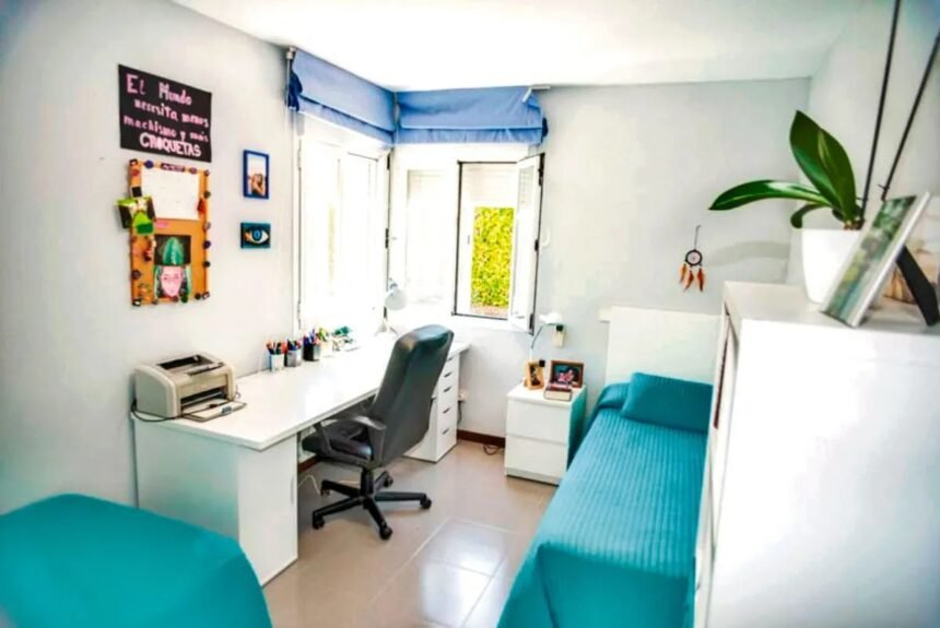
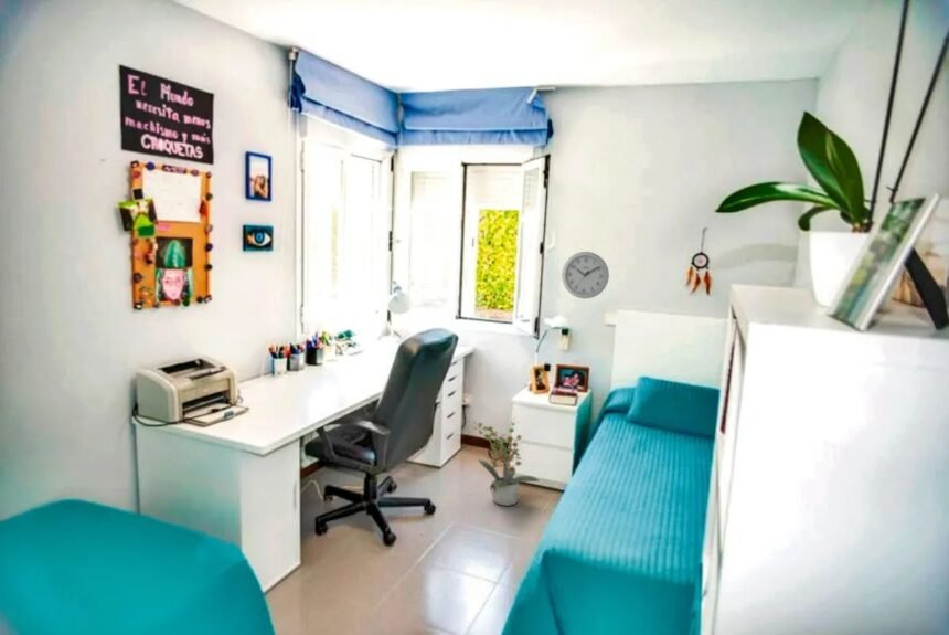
+ wall clock (585, 275)
+ potted plant (503, 463)
